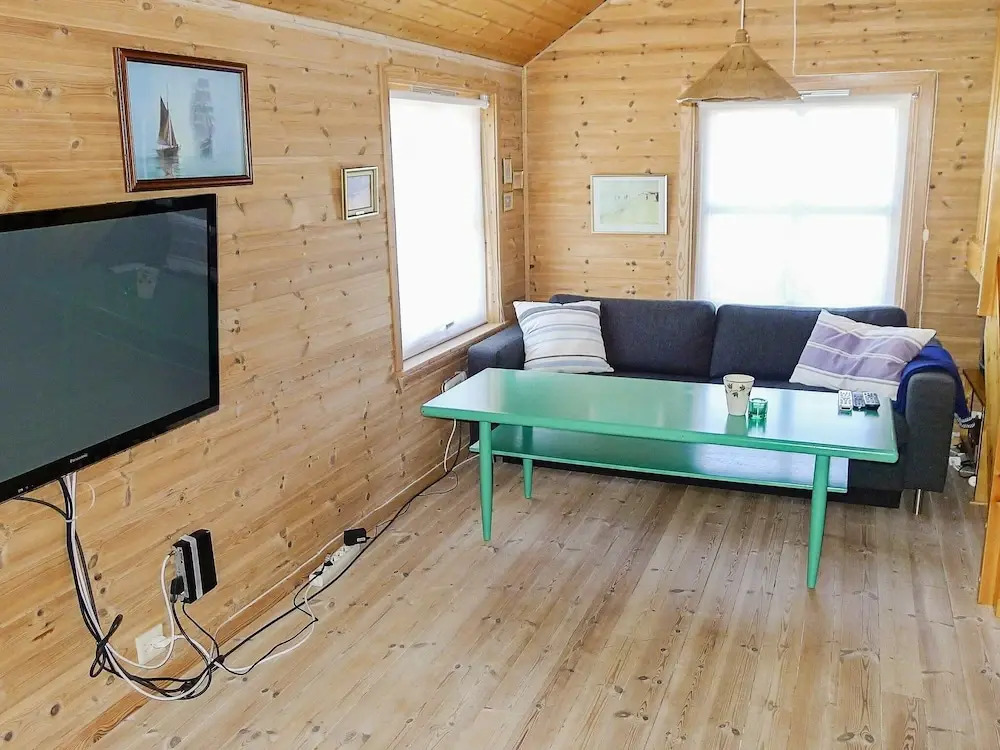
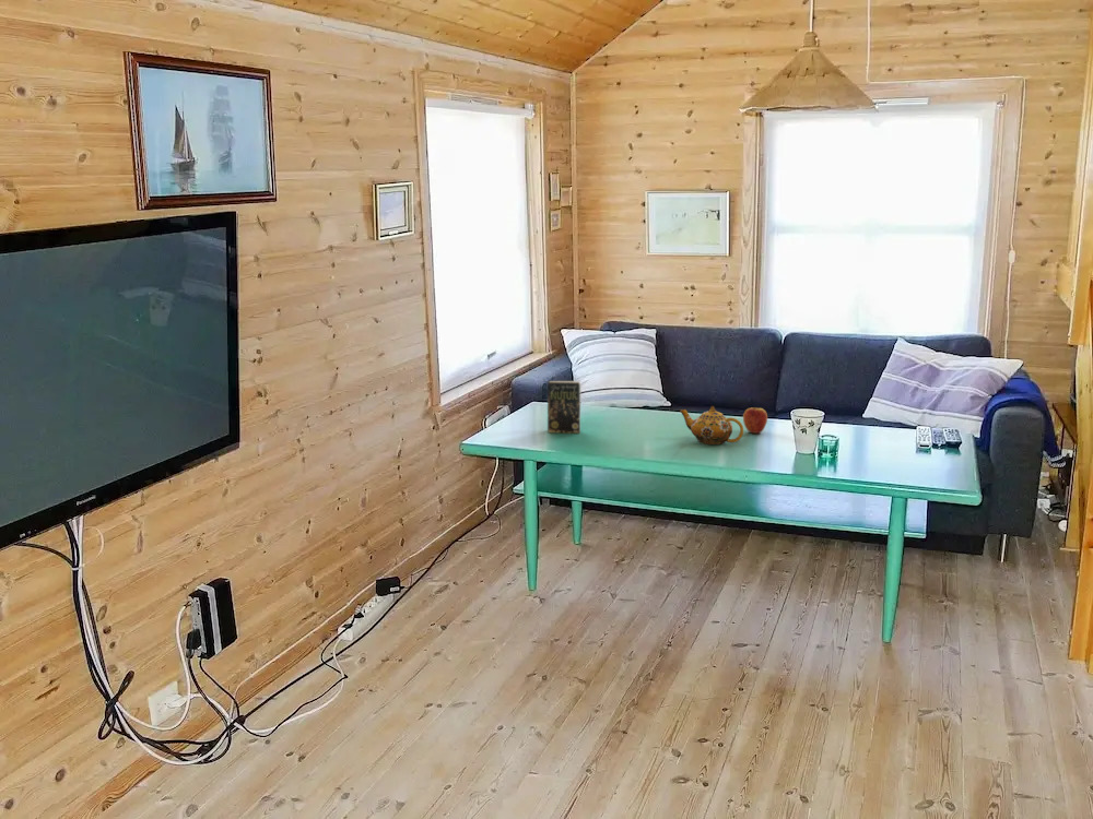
+ apple (754, 419)
+ teapot (710, 424)
+ book (564, 406)
